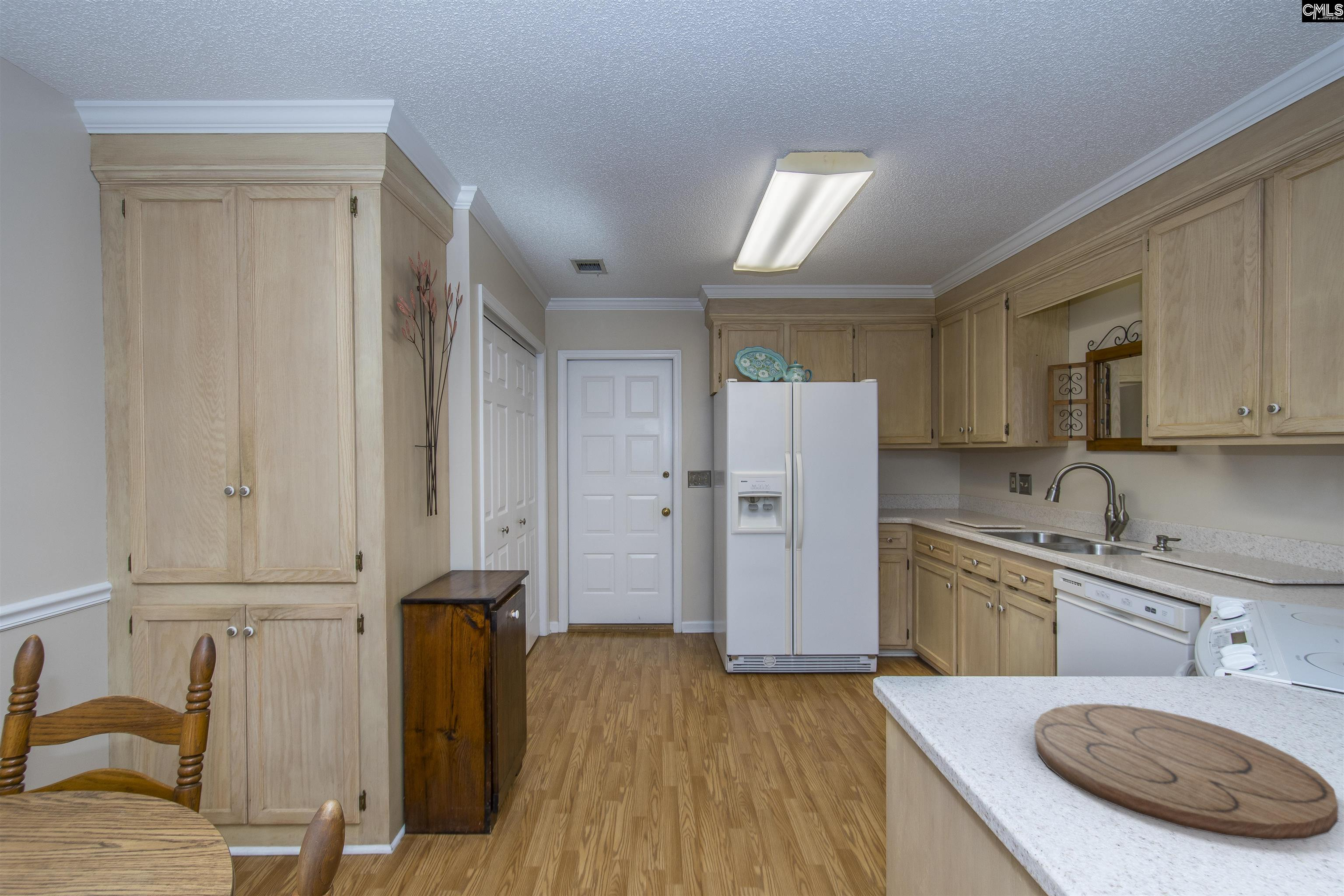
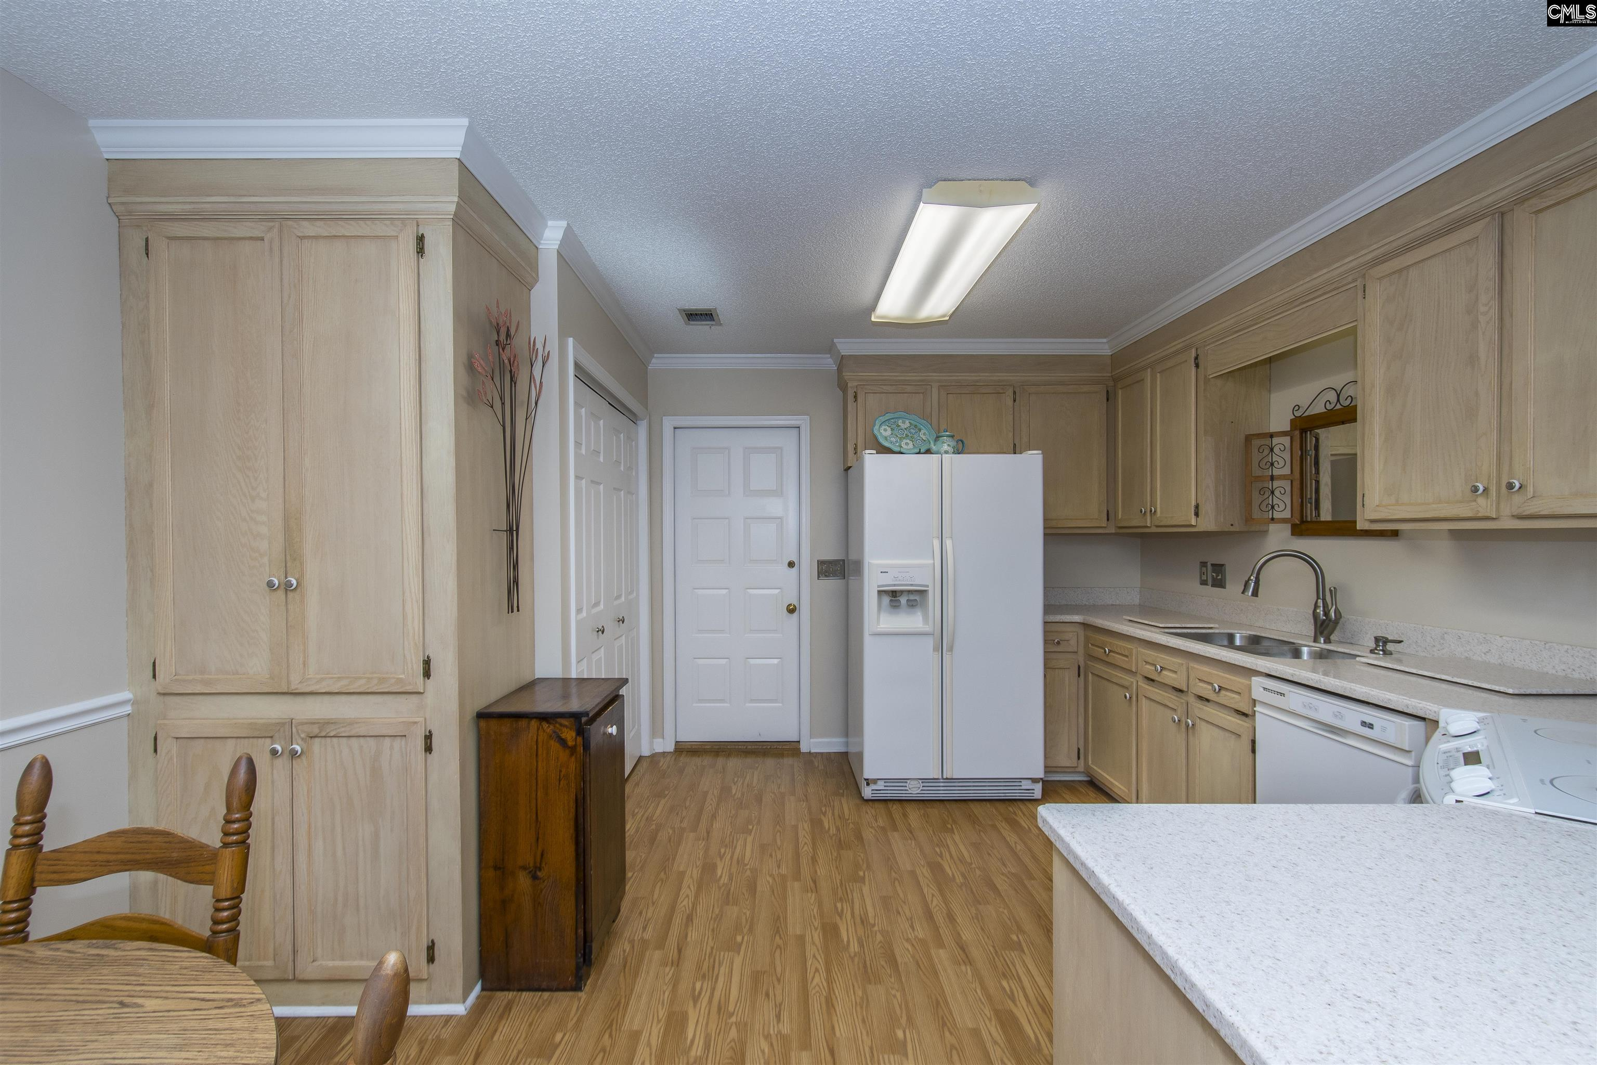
- cutting board (1168, 761)
